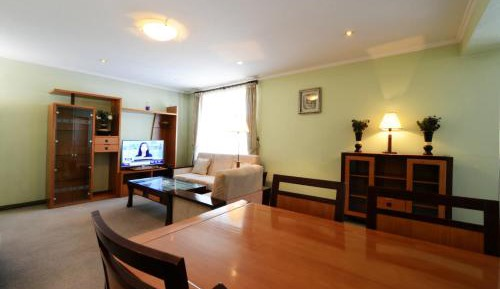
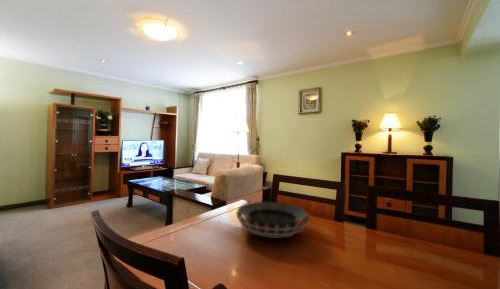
+ decorative bowl (272, 221)
